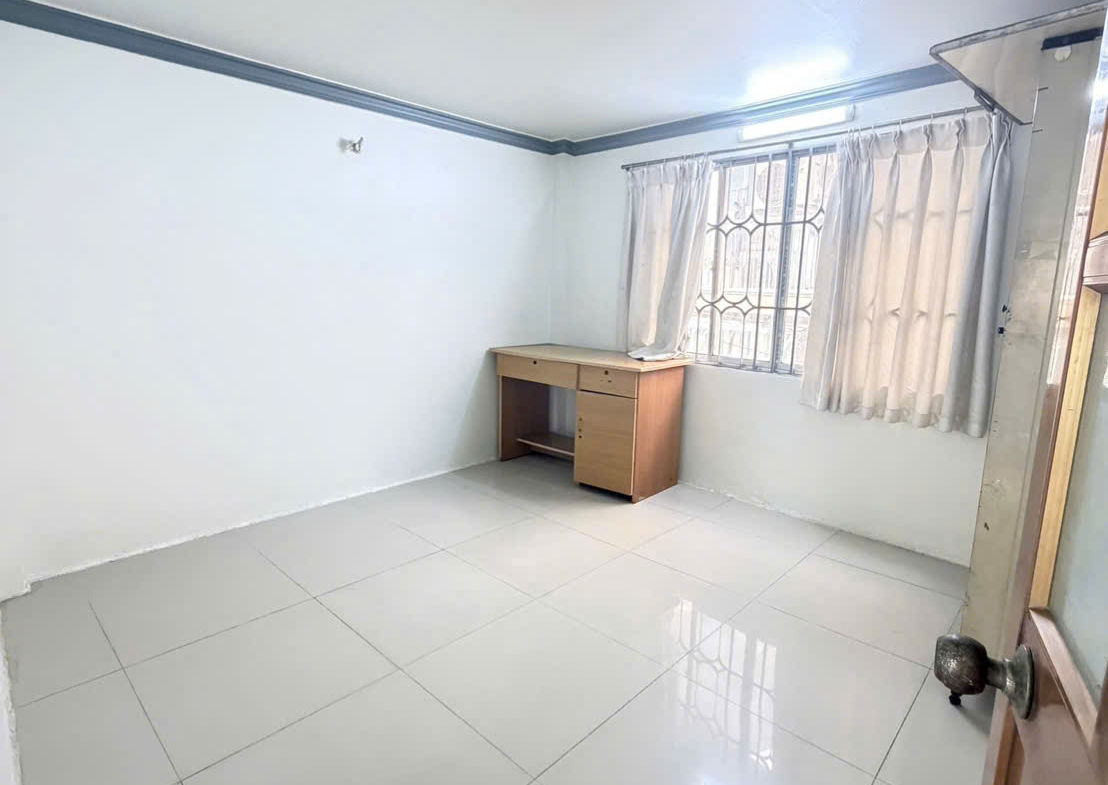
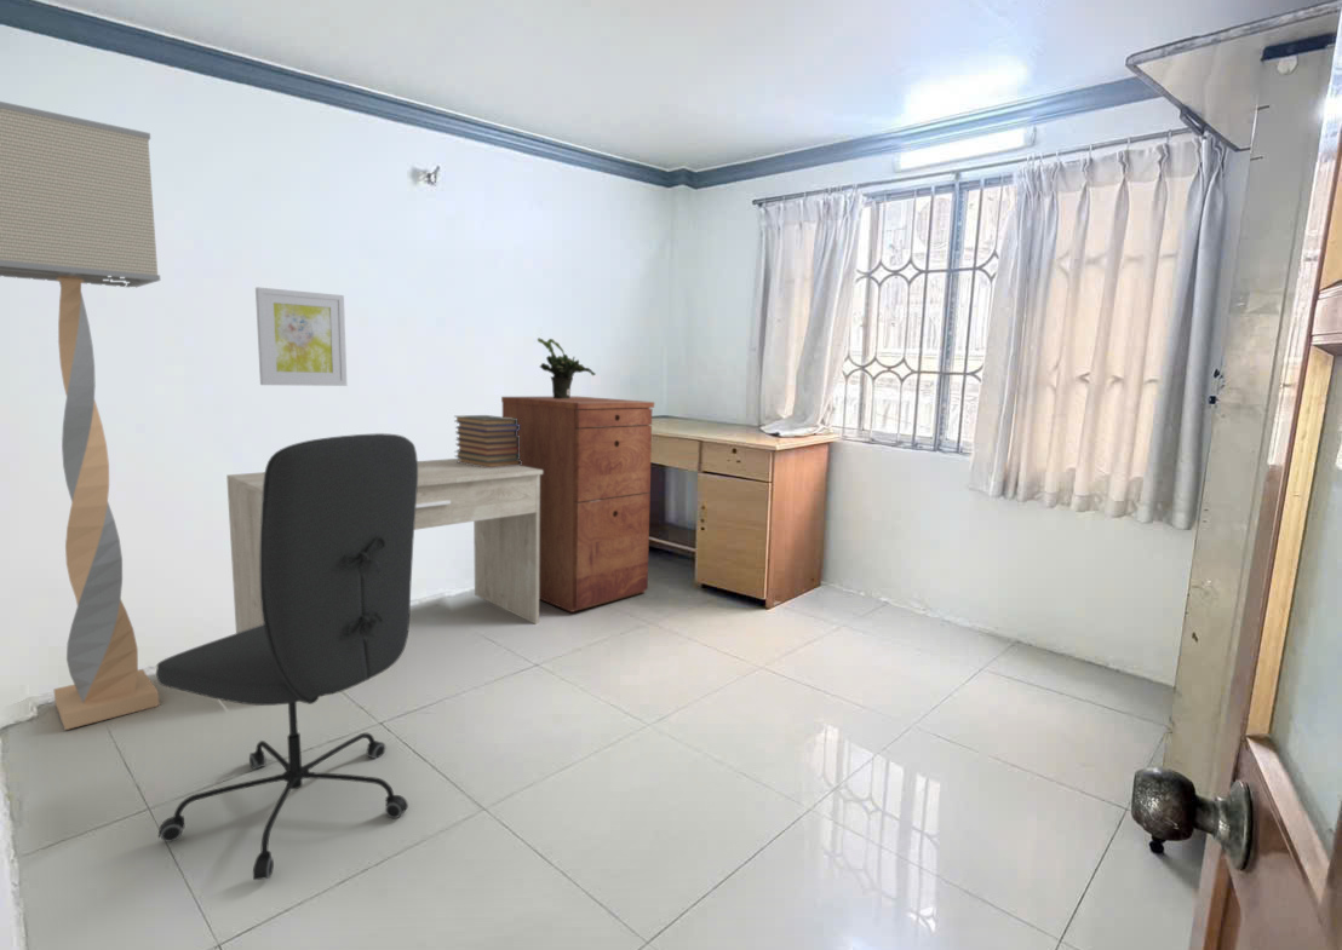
+ potted plant (561, 368)
+ book stack (486, 439)
+ floor lamp (82, 432)
+ wall art (303, 339)
+ filing cabinet (575, 495)
+ desk (414, 529)
+ office chair (292, 627)
